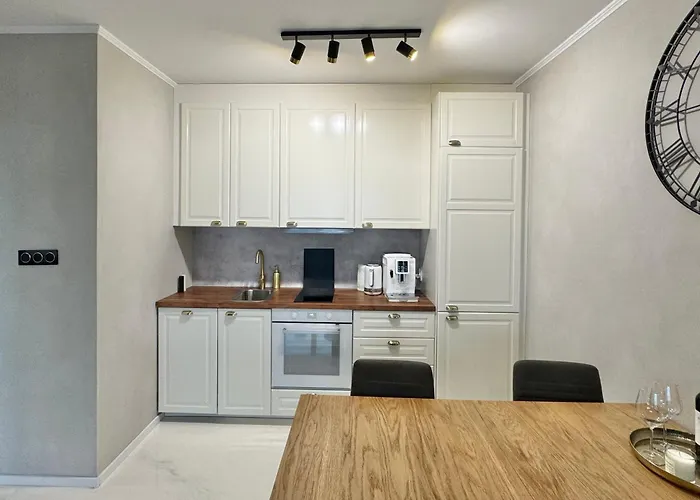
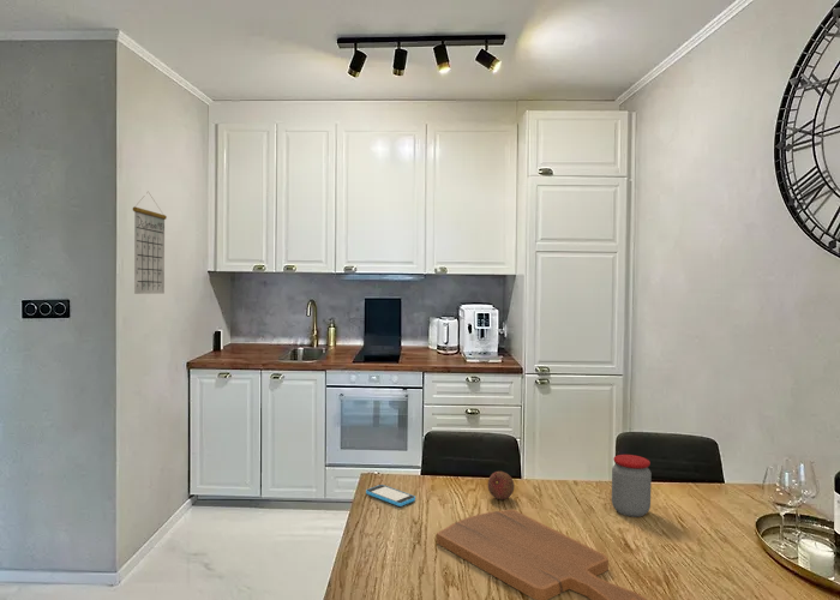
+ jar (630, 485)
+ smartphone (390, 494)
+ fruit (500, 485)
+ calendar (150, 242)
+ cutting board (529, 553)
